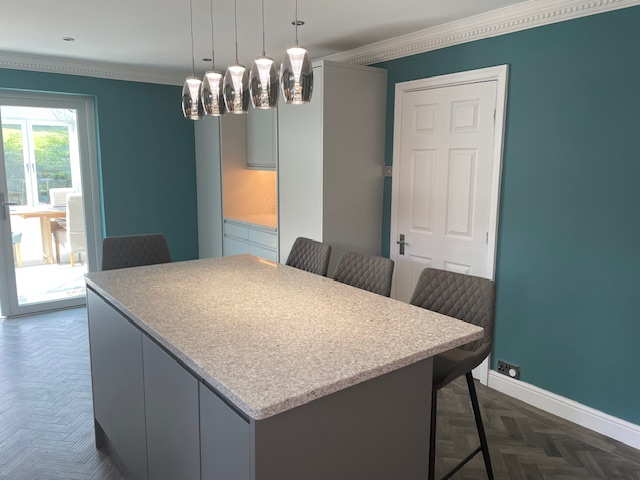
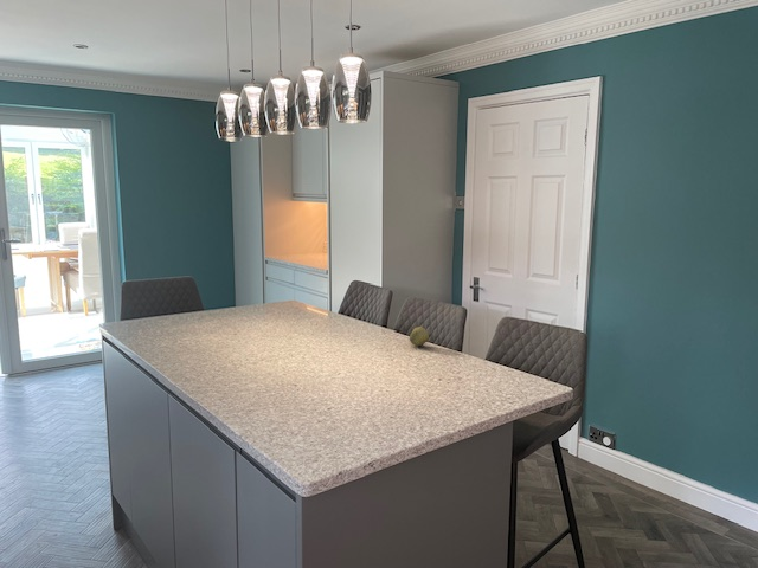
+ fruit (418, 336)
